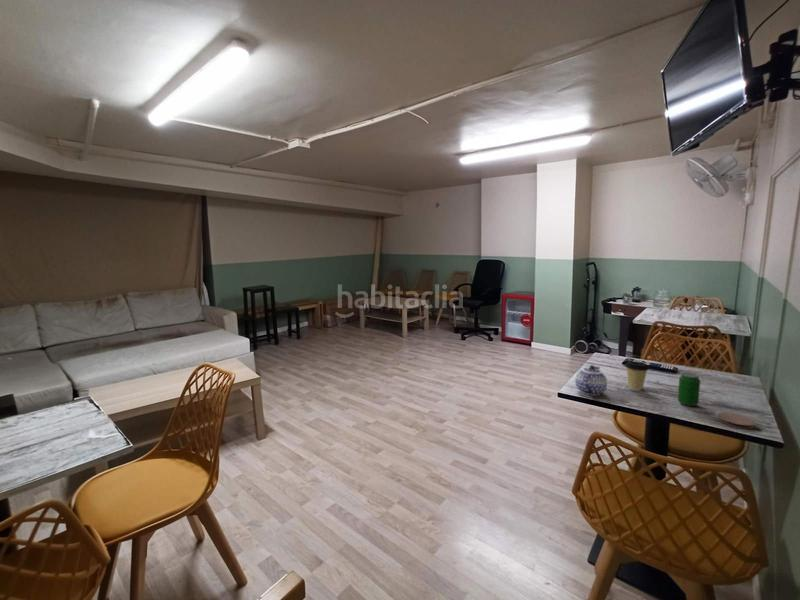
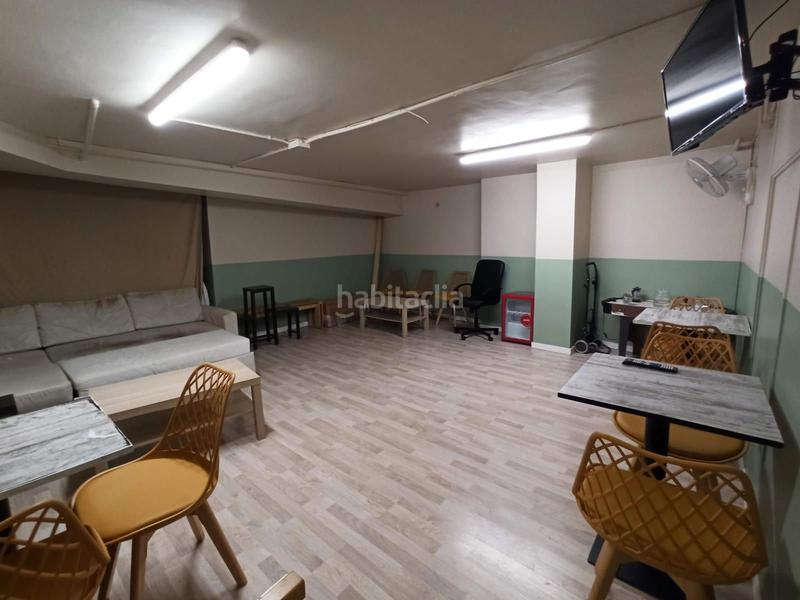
- coffee cup (636, 375)
- beverage can (688, 389)
- teapot (591, 378)
- coaster (735, 420)
